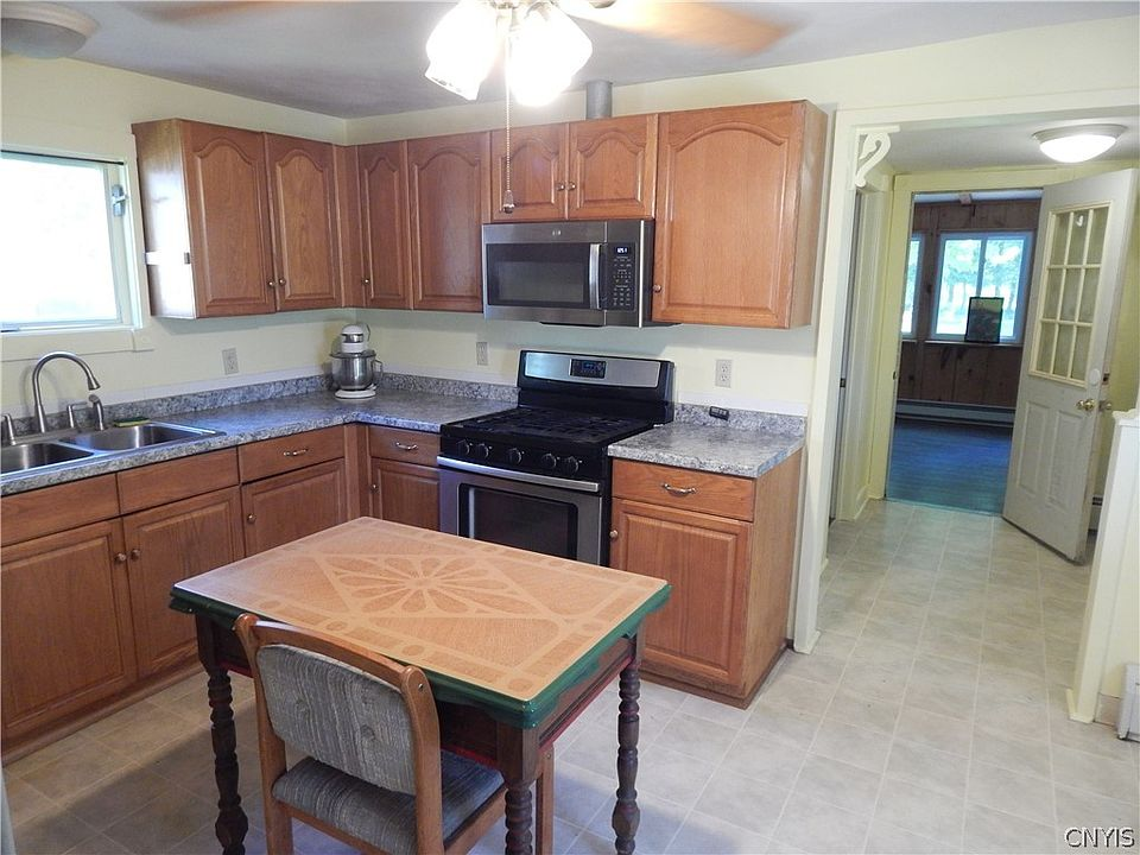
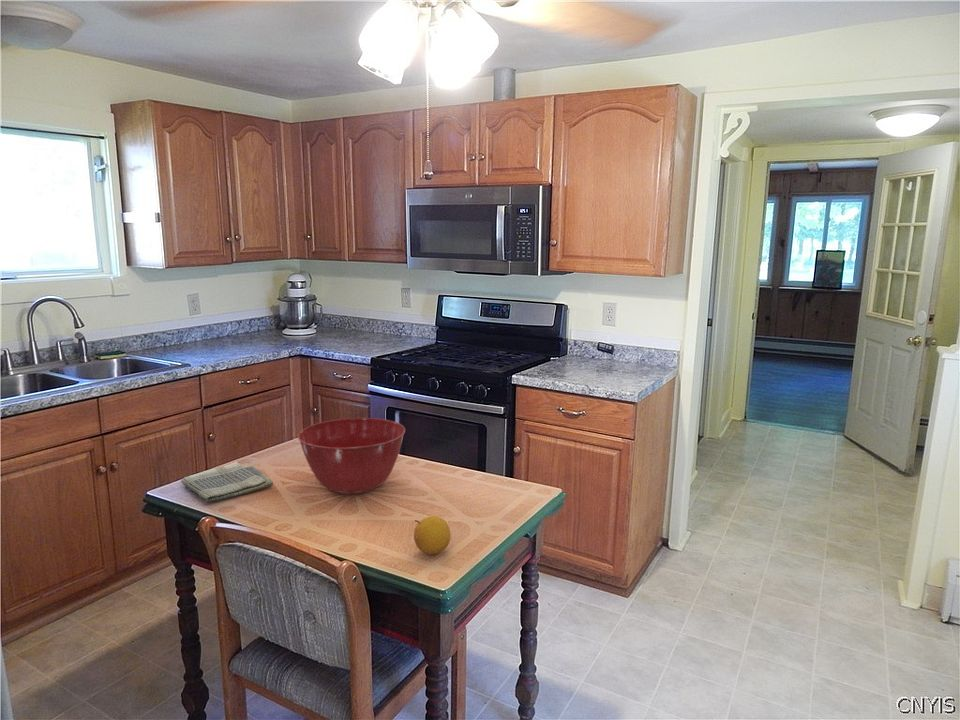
+ fruit (432, 535)
+ dish towel (228, 480)
+ mixing bowl (352, 458)
